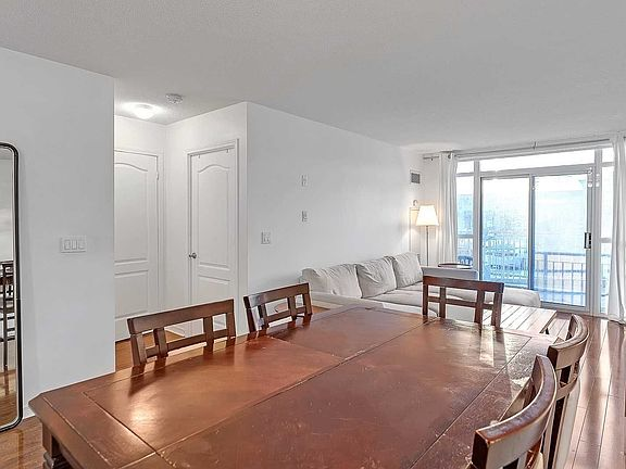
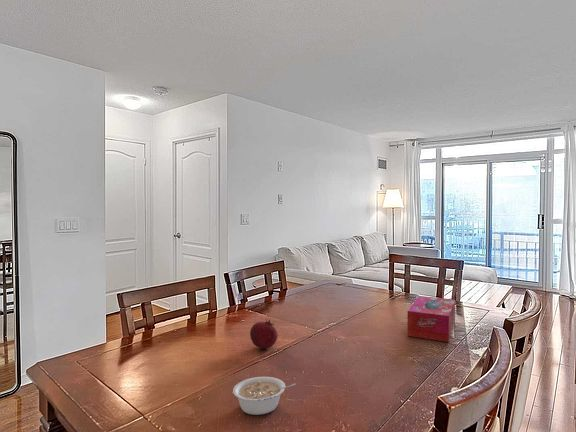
+ tissue box (432, 316)
+ legume (261, 394)
+ fruit (264, 333)
